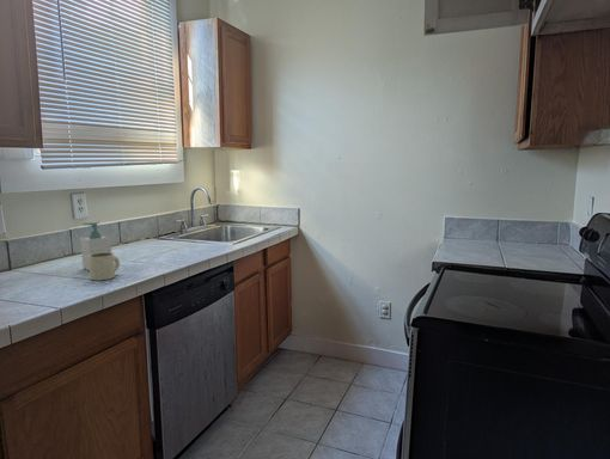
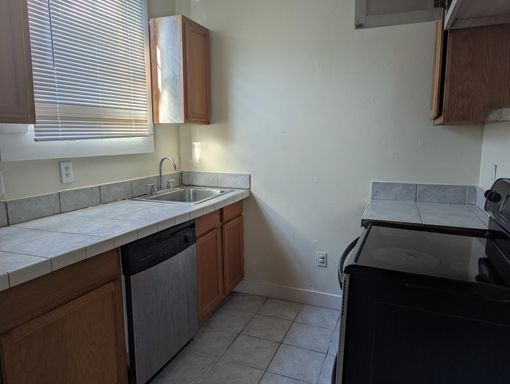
- soap bottle (96, 245)
- mug (105, 264)
